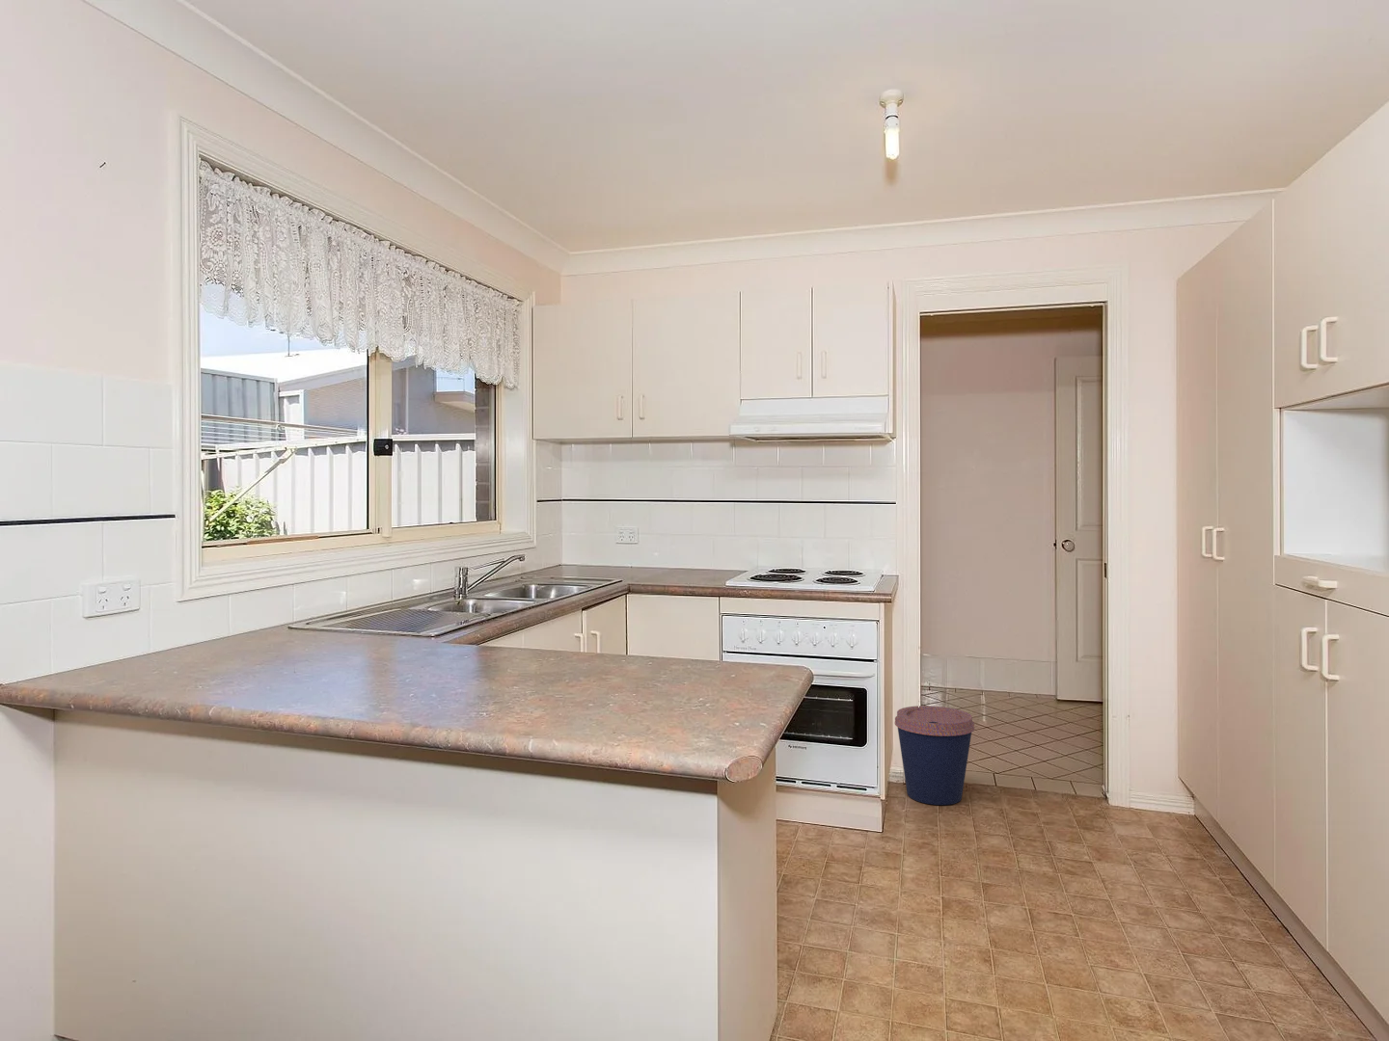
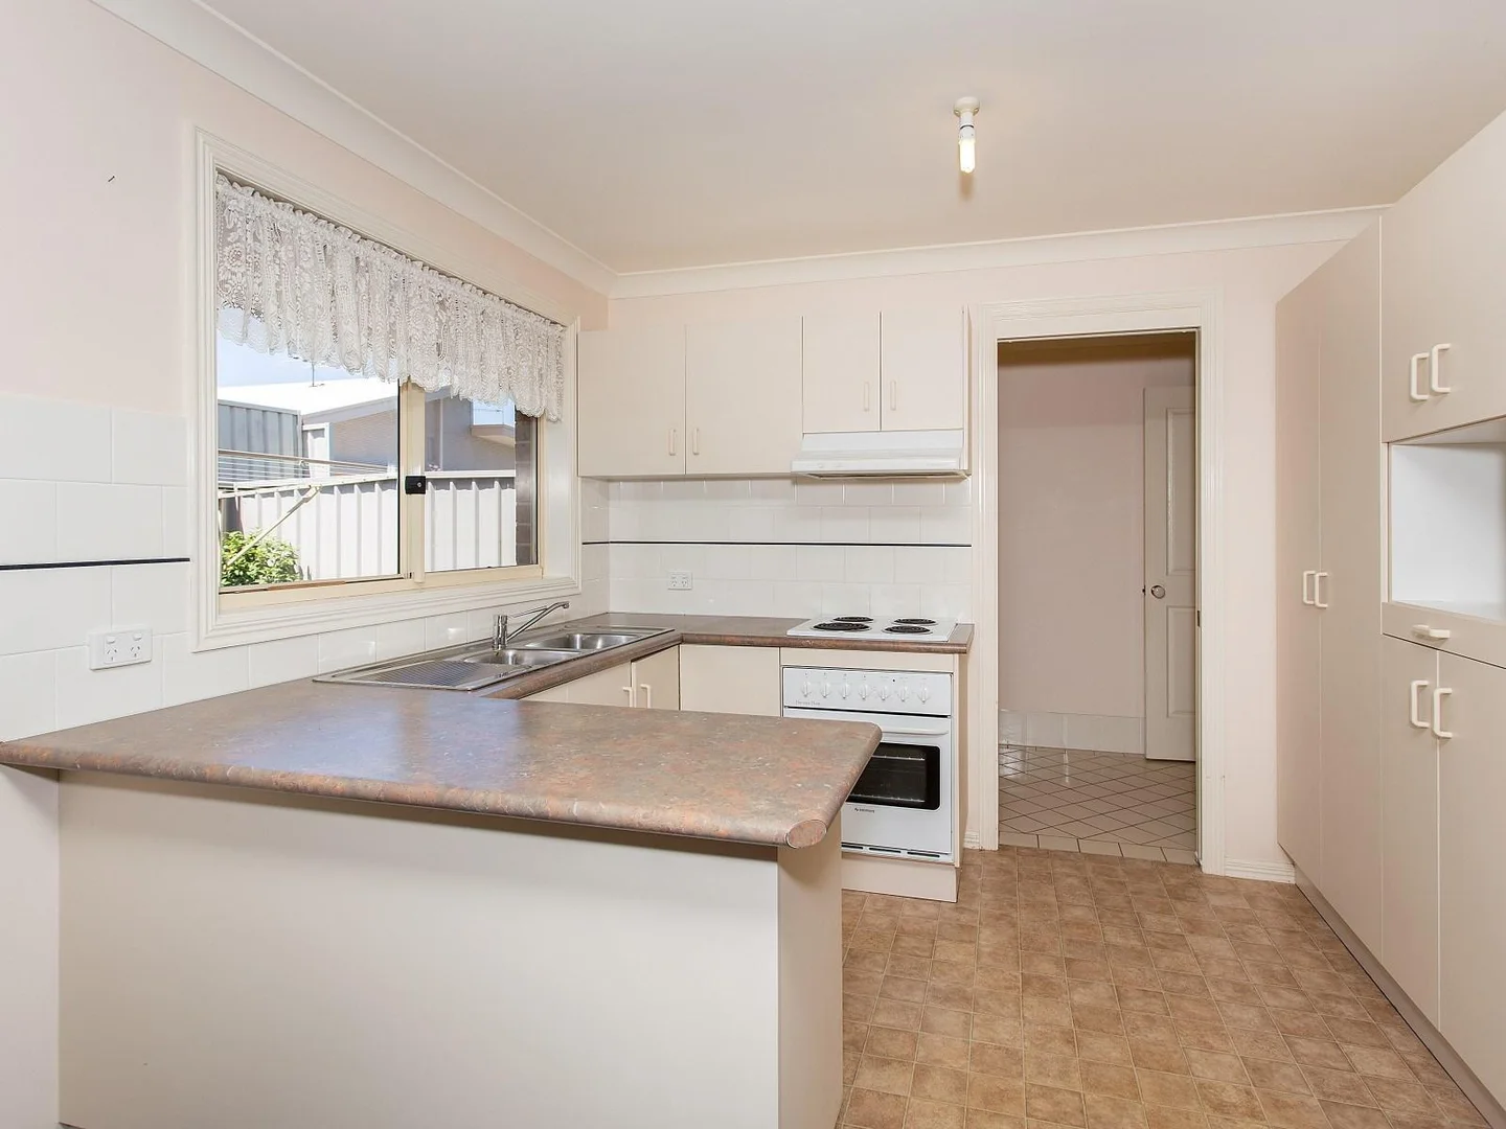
- coffee cup (934, 755)
